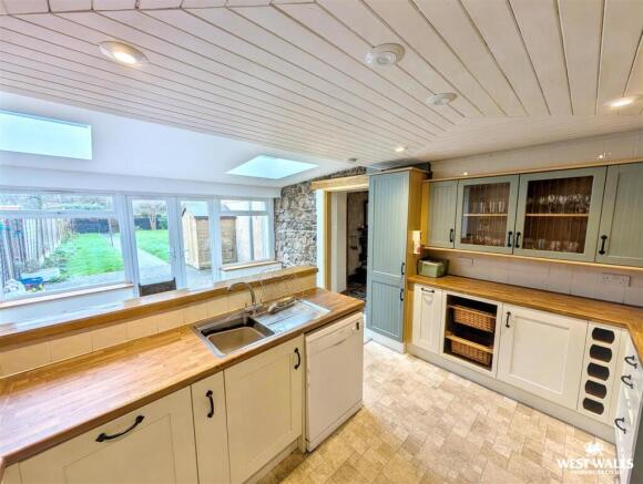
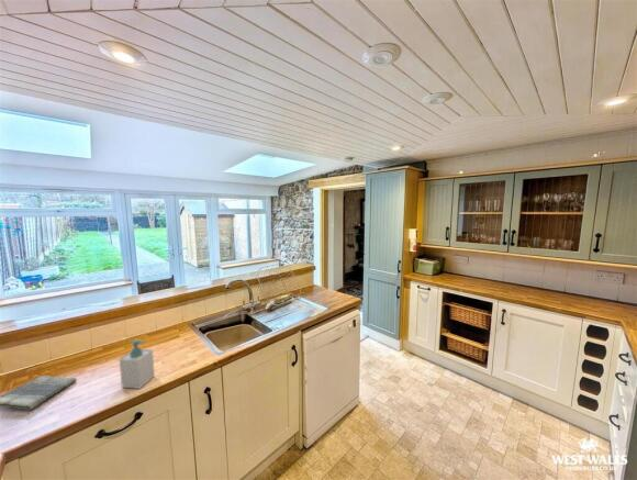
+ dish towel (36, 389)
+ soap bottle (136, 360)
